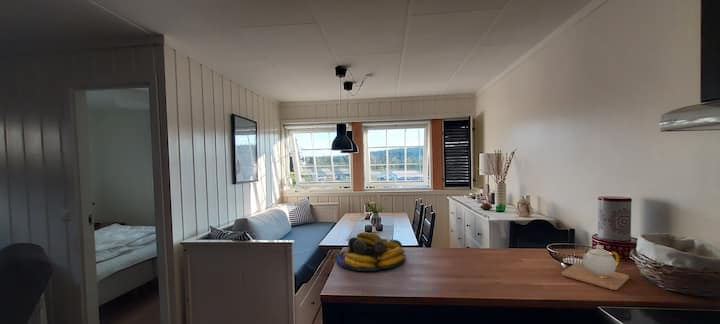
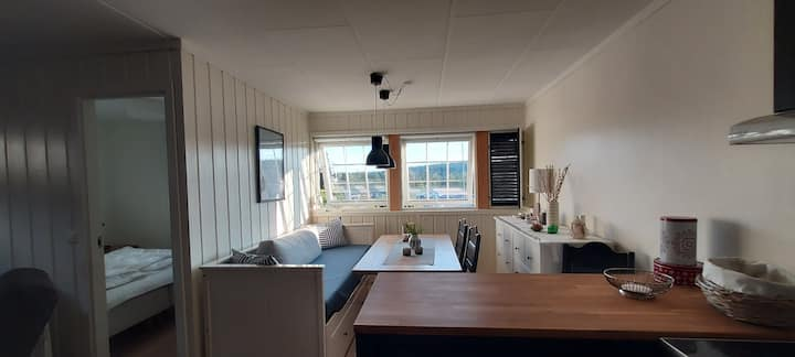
- fruit bowl (370, 246)
- teapot (594, 260)
